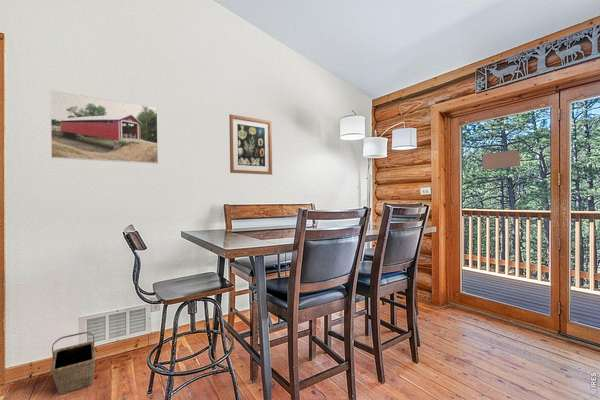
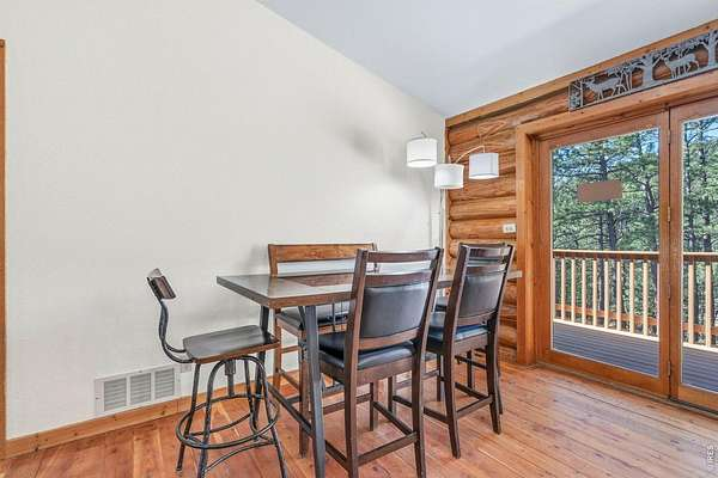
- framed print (108, 130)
- wall art (251, 145)
- basket (74, 357)
